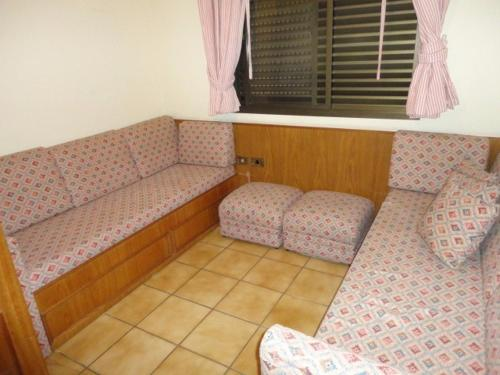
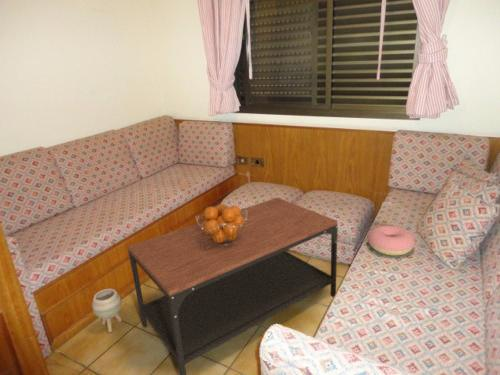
+ cushion (390, 239)
+ fruit basket (222, 223)
+ planter (108, 310)
+ coffee table (239, 273)
